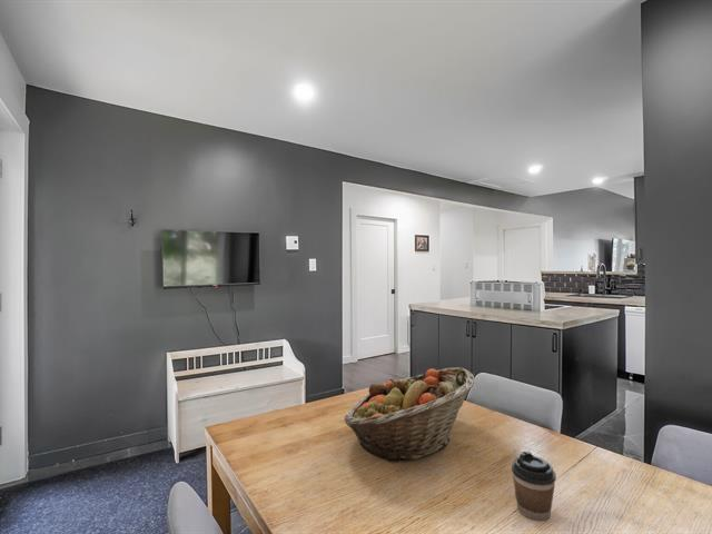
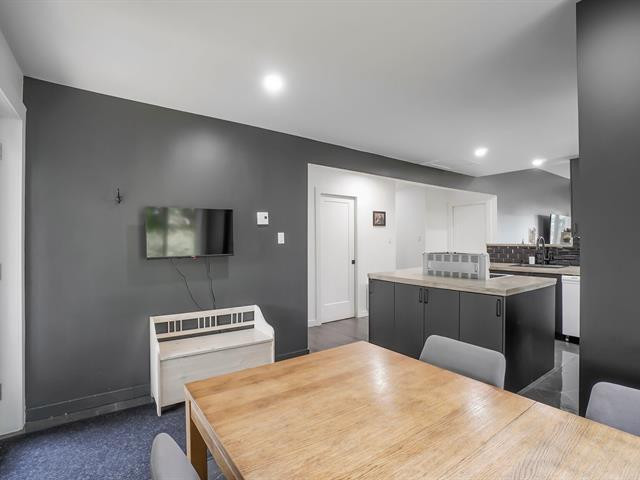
- coffee cup (533, 484)
- fruit basket (411, 405)
